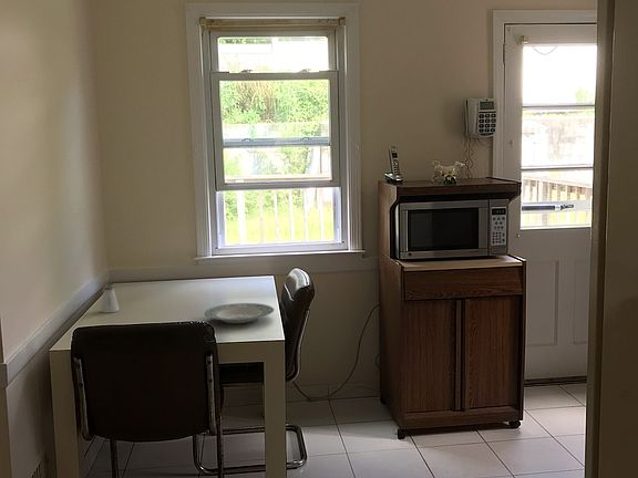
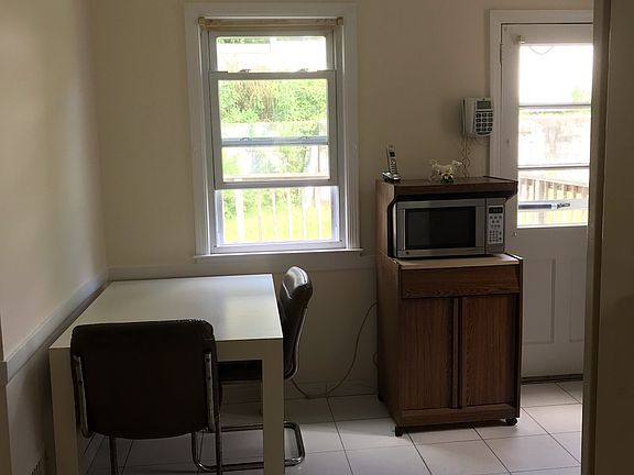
- saltshaker (109, 299)
- plate (239, 314)
